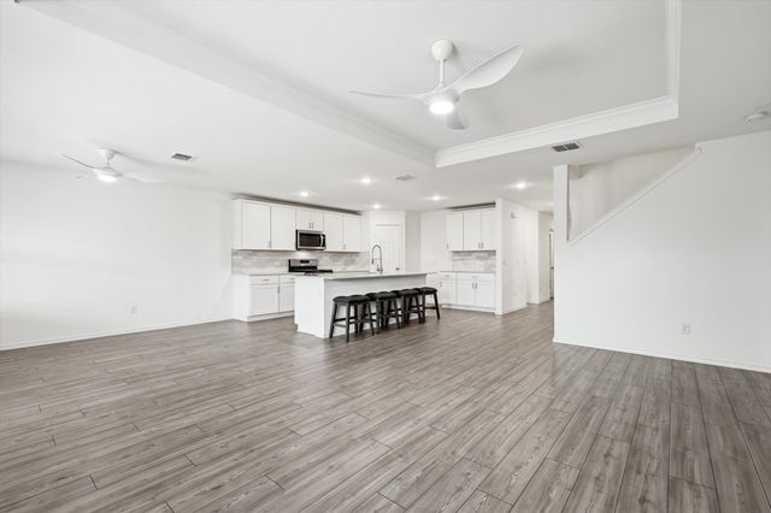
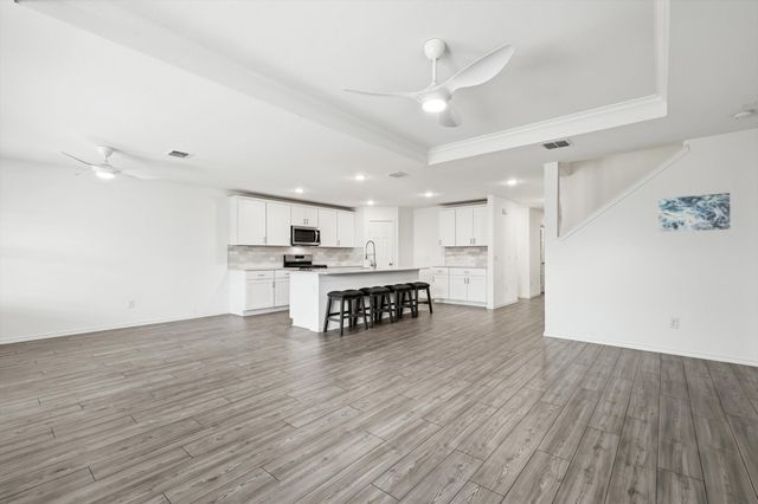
+ wall art (692, 213)
